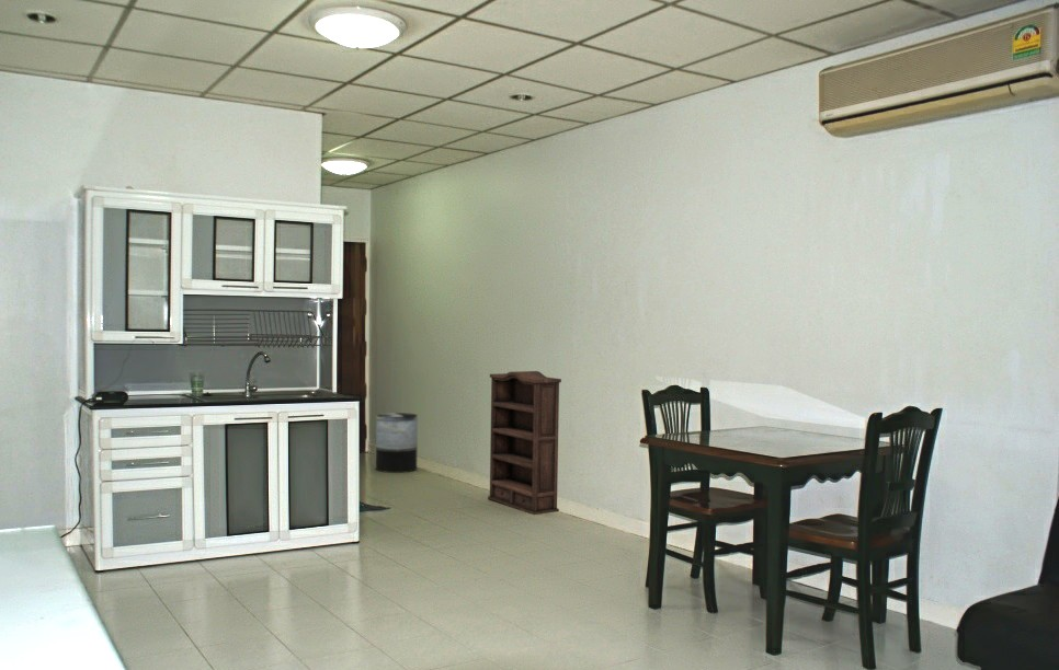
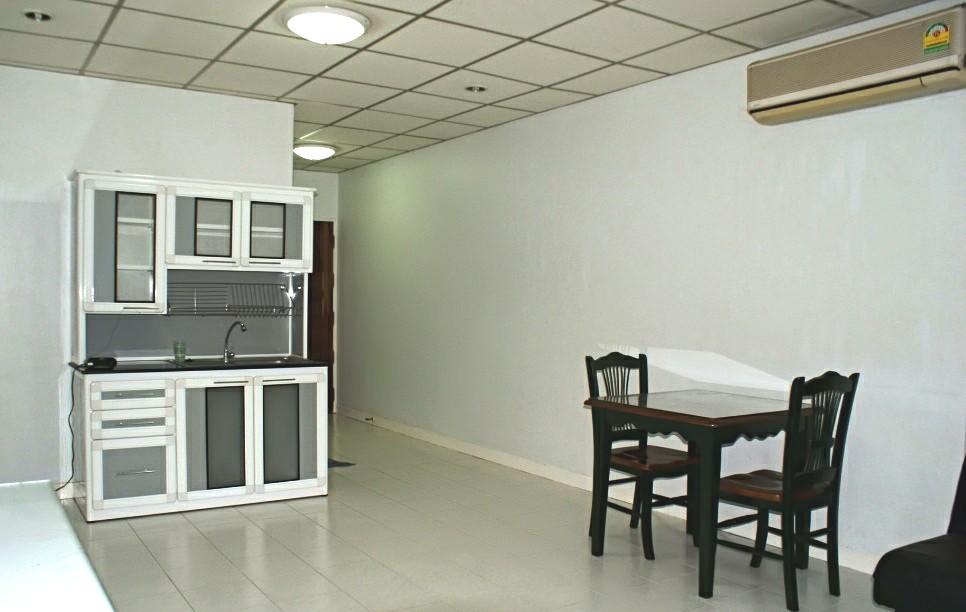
- trash can (396, 441)
- bookshelf (523, 438)
